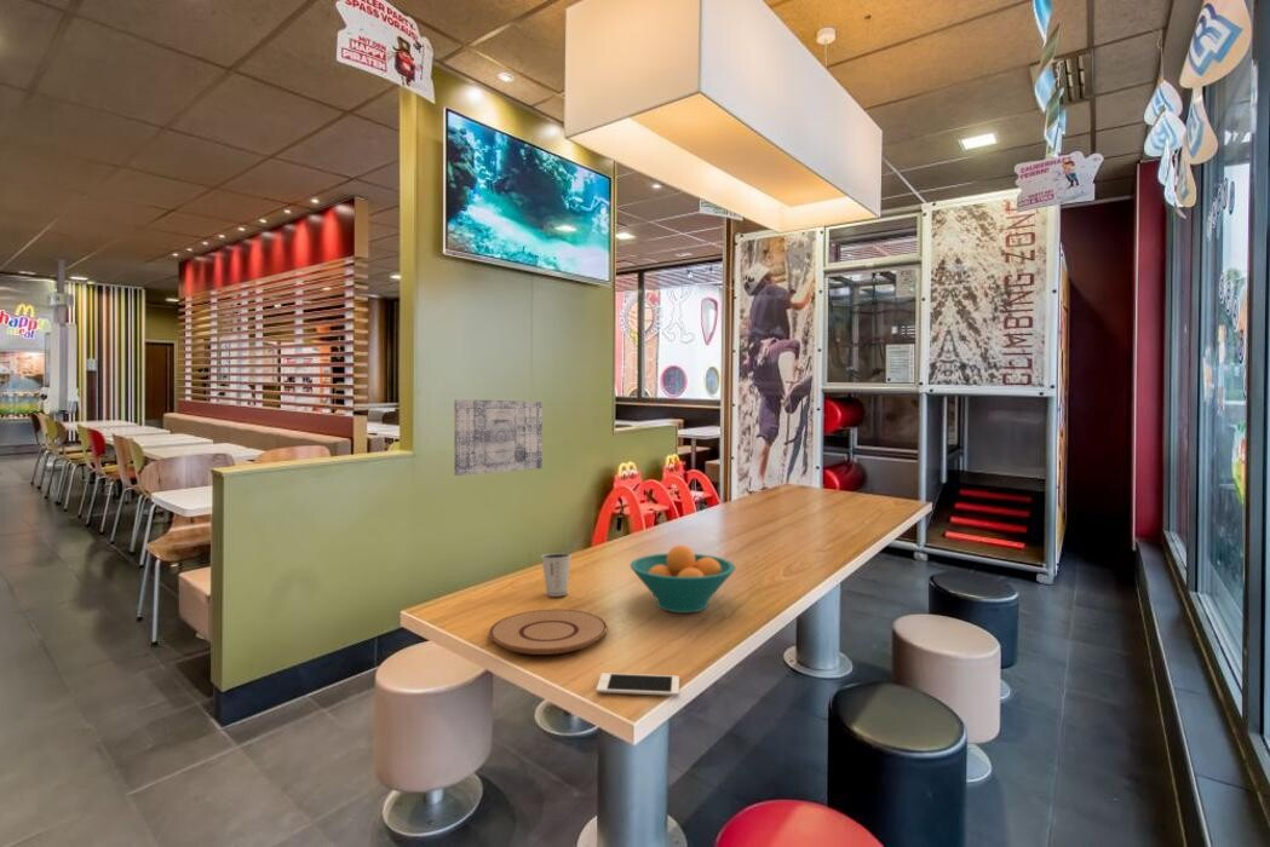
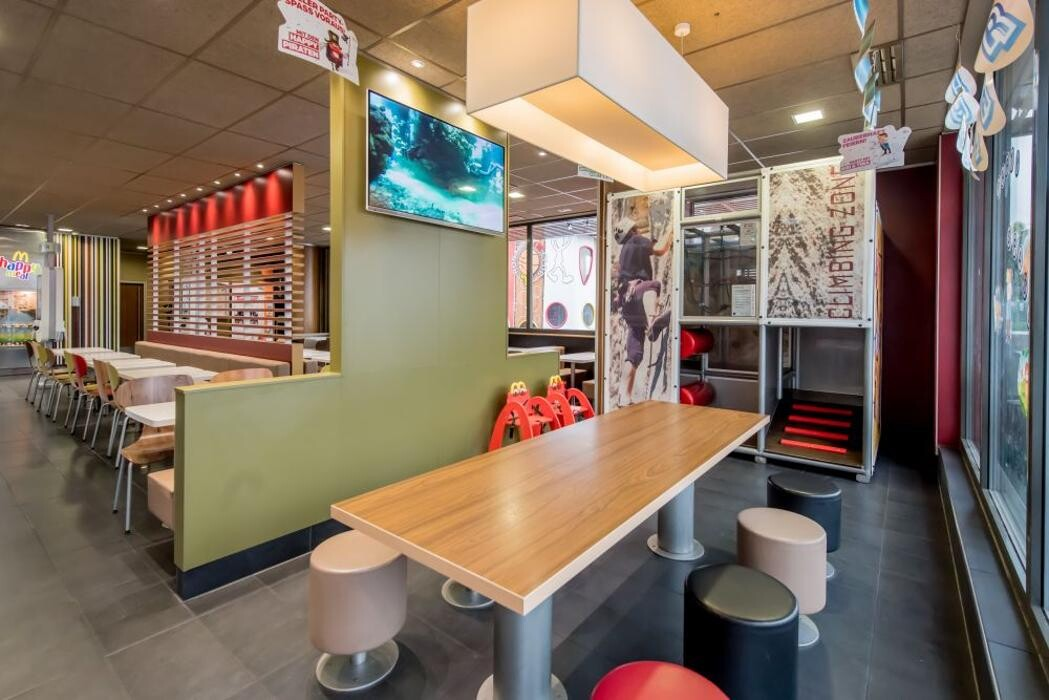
- cell phone (638, 684)
- plate (548, 630)
- fruit bowl (682, 575)
- wall art (500, 436)
- dixie cup (556, 574)
